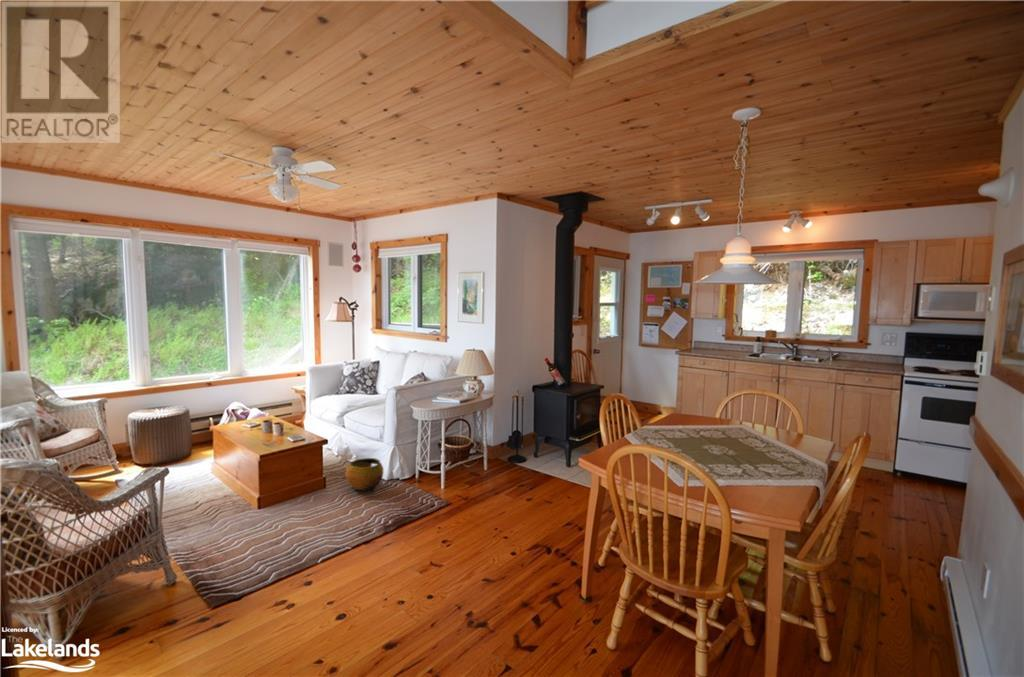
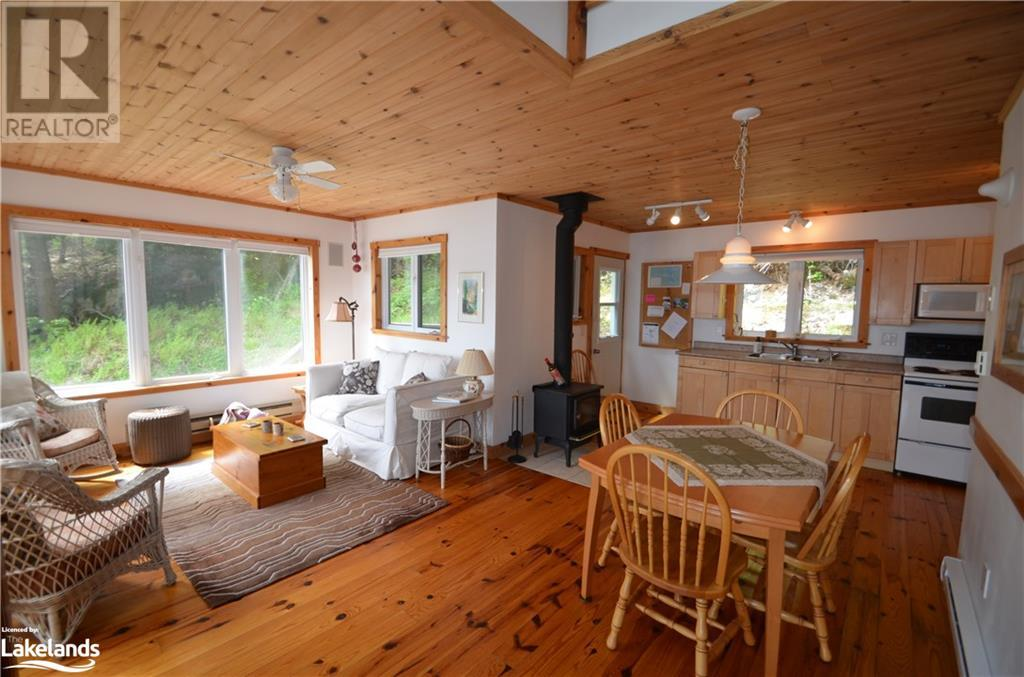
- clay pot (361, 472)
